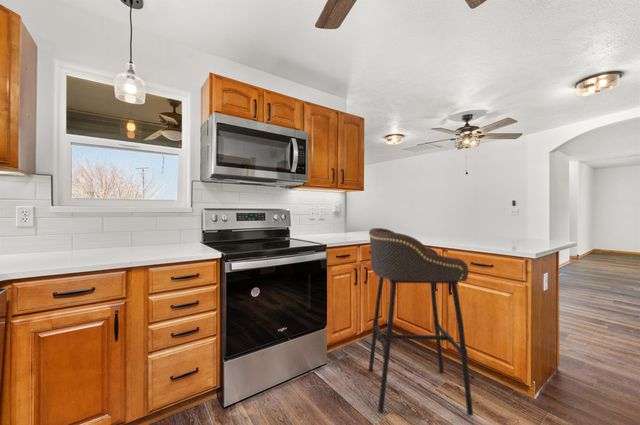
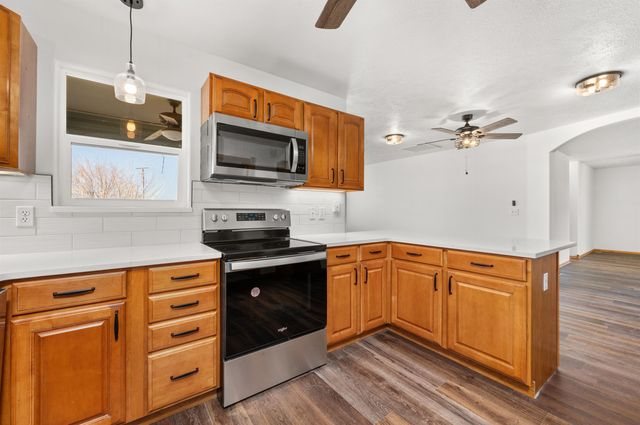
- bar stool (432, 307)
